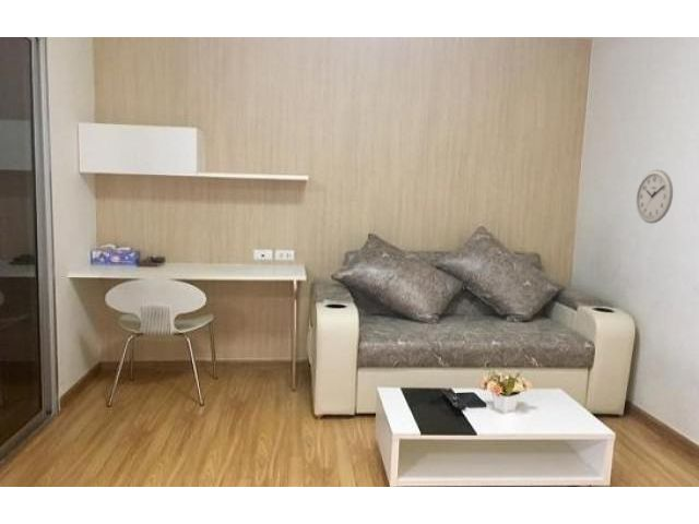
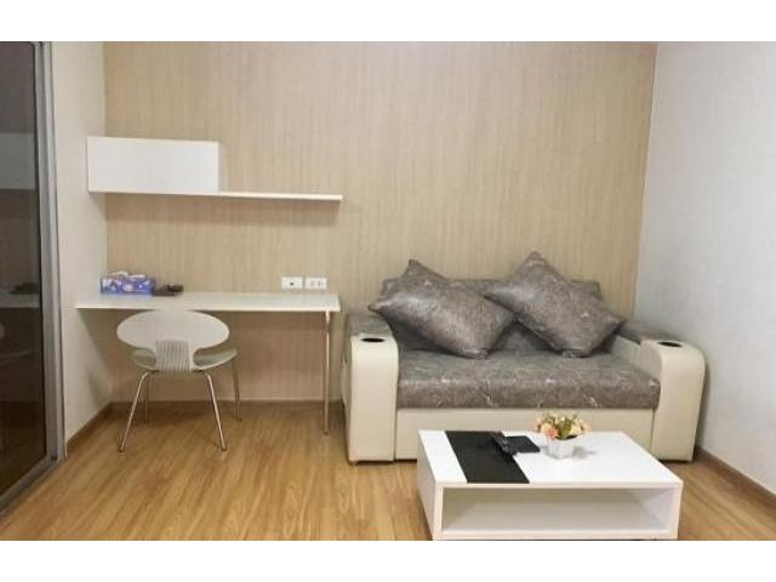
- wall clock (652, 196)
